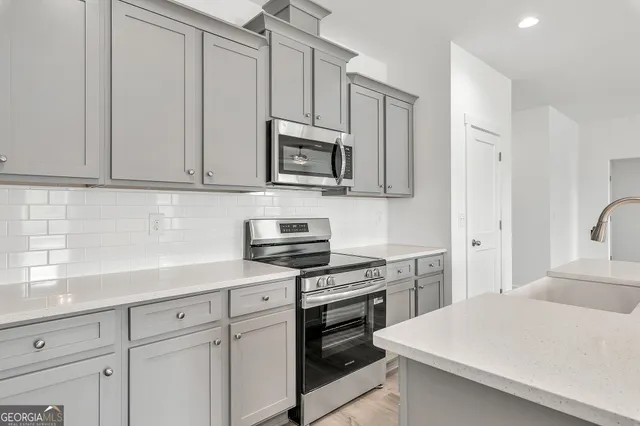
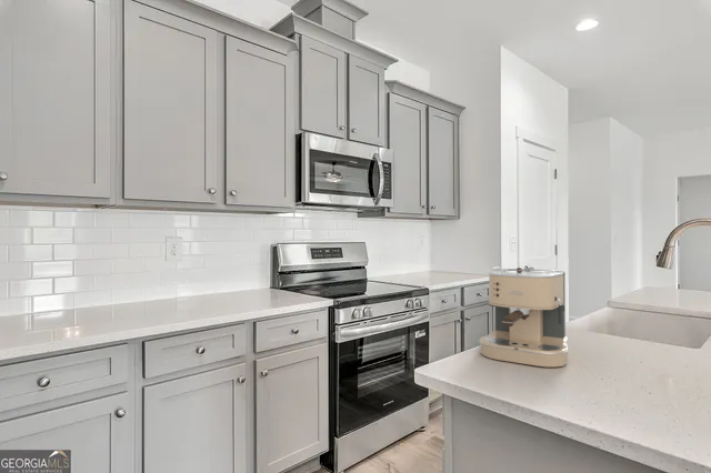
+ coffee maker (523, 310)
